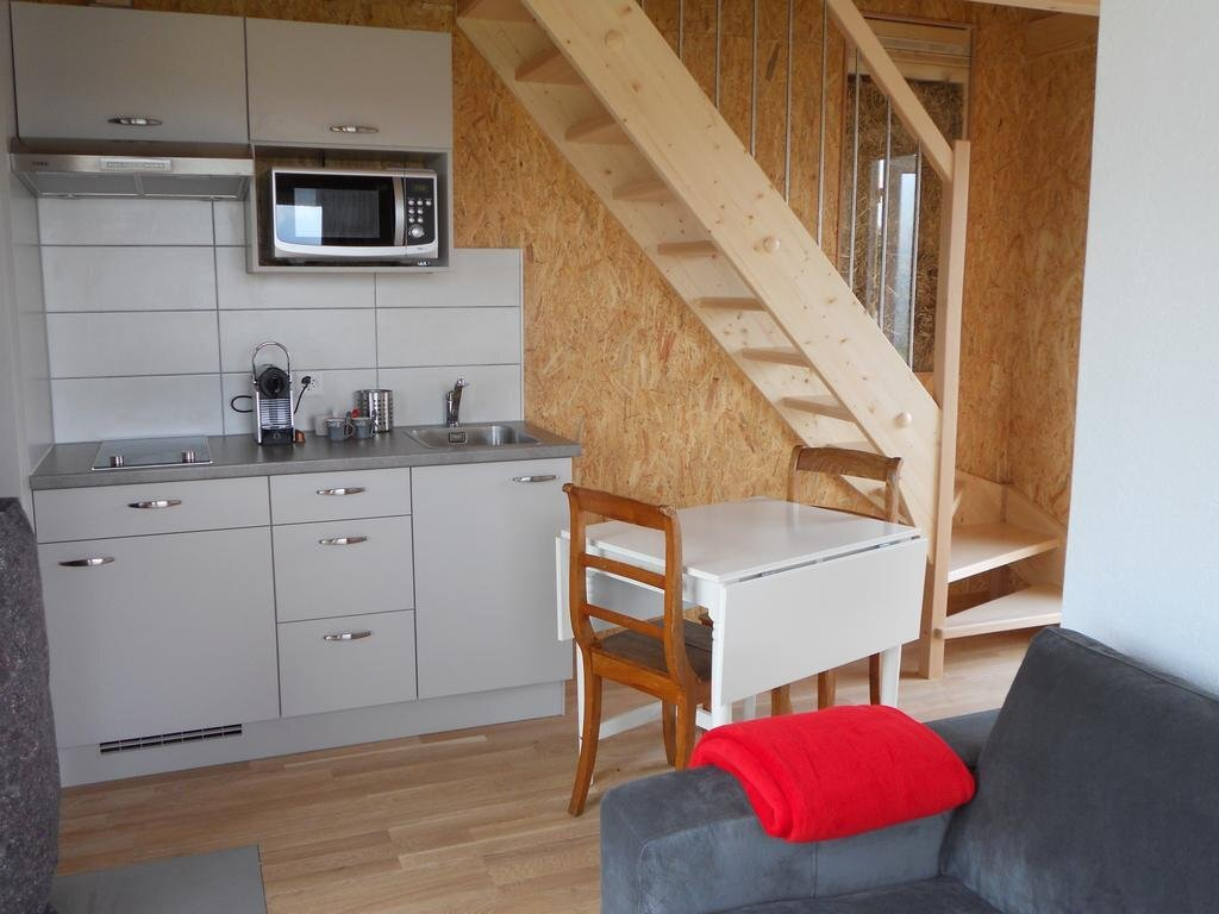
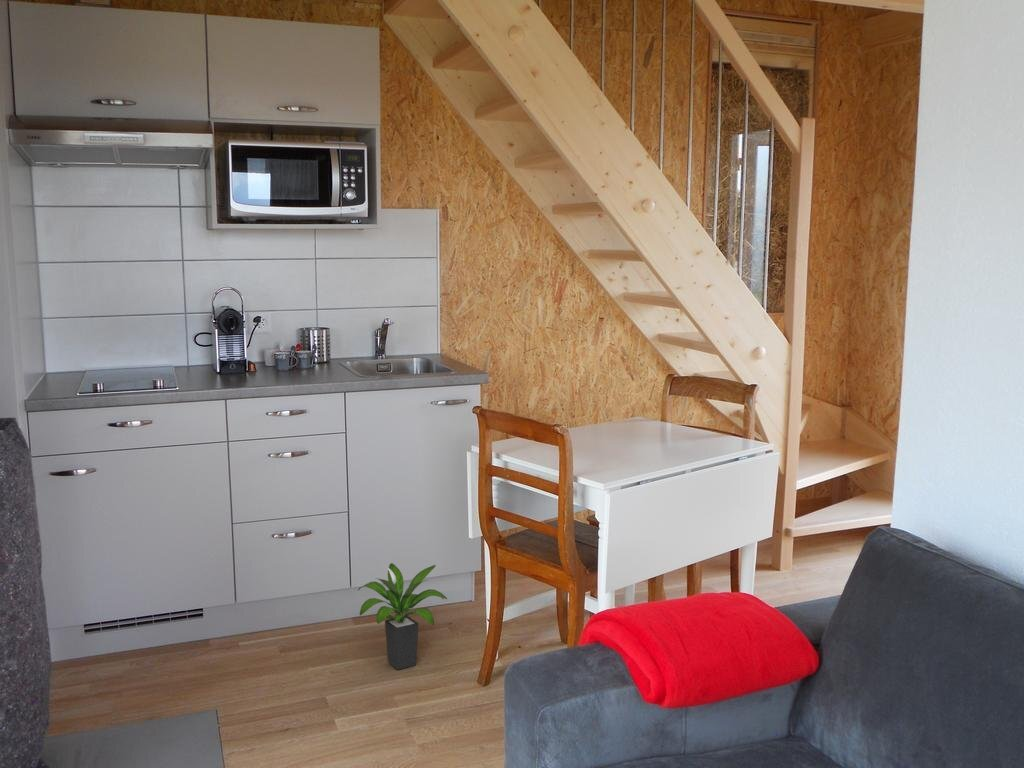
+ potted plant (400, 615)
